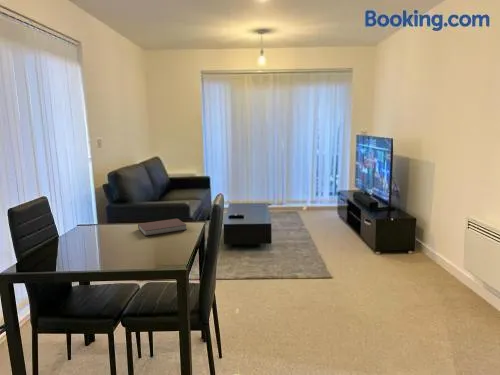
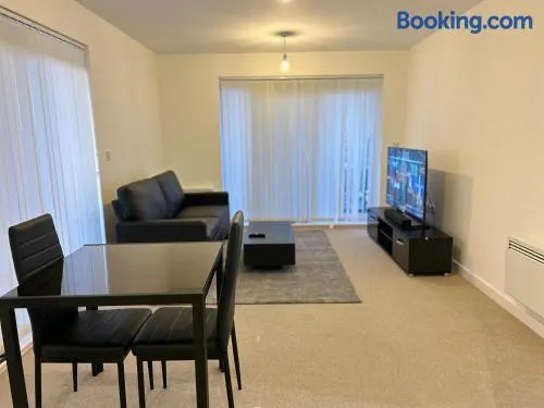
- notebook (162, 226)
